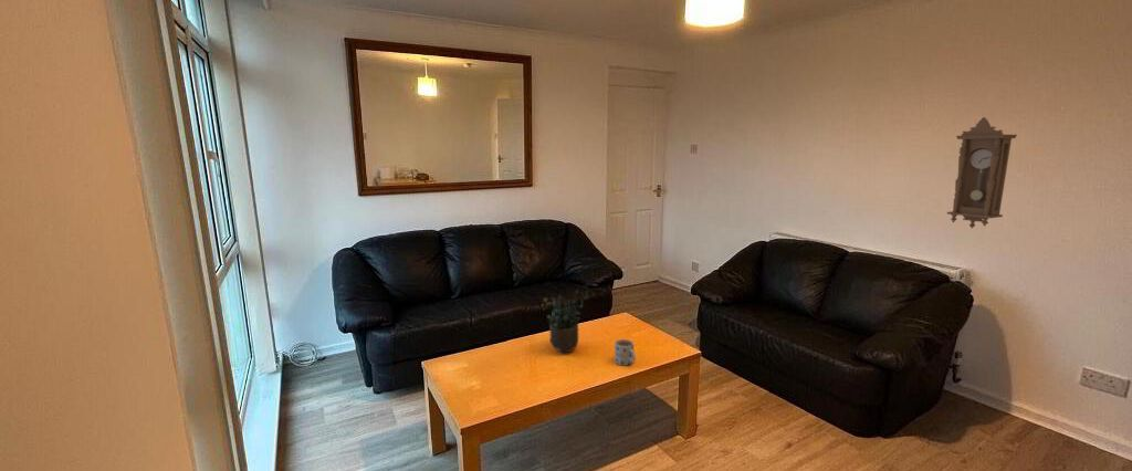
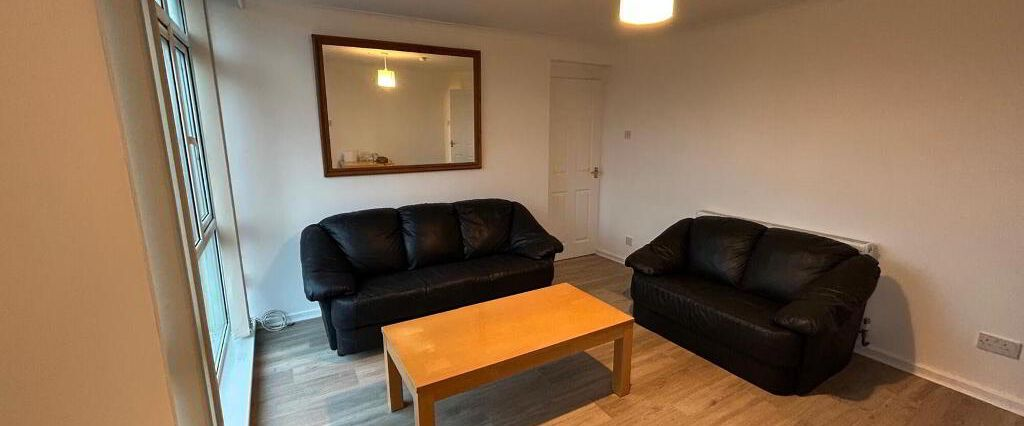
- mug (626, 353)
- potted plant (566, 316)
- pendulum clock (979, 174)
